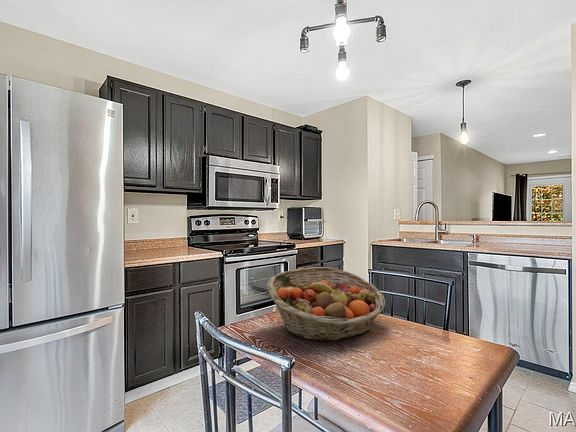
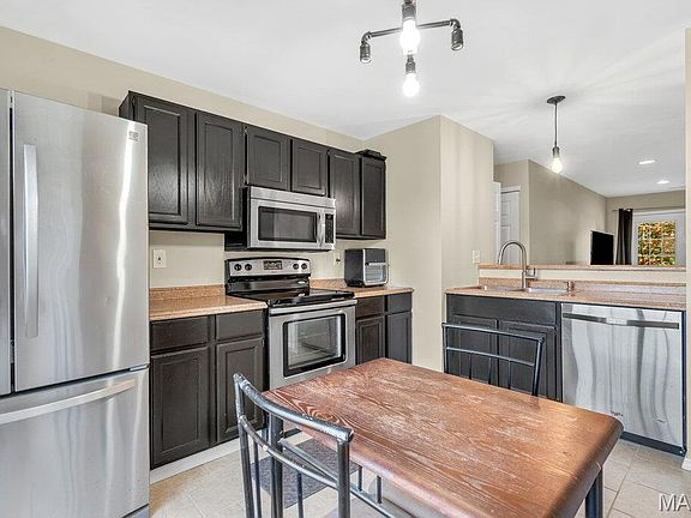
- fruit basket (326, 299)
